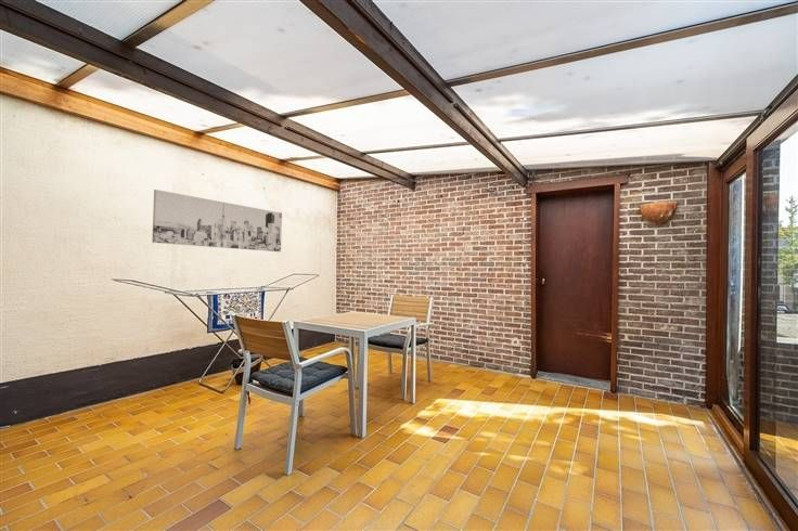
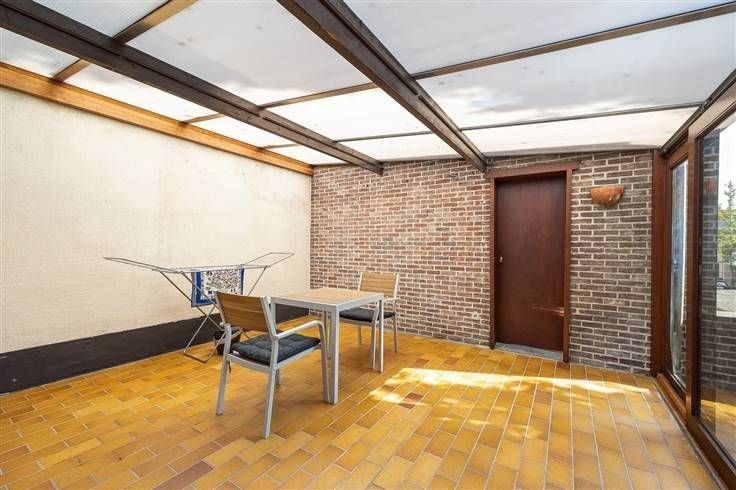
- wall art (227, 225)
